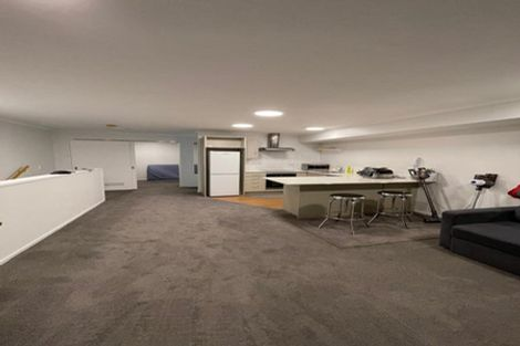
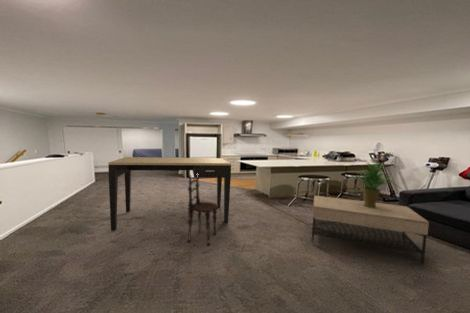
+ dining table (174, 169)
+ dining chair (203, 206)
+ potted plant (371, 184)
+ coffee table (359, 224)
